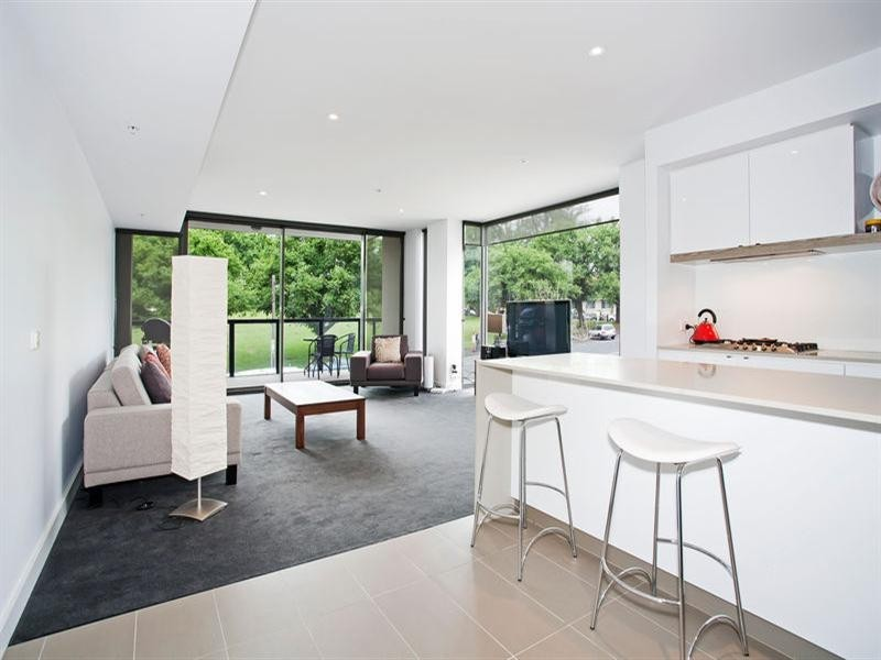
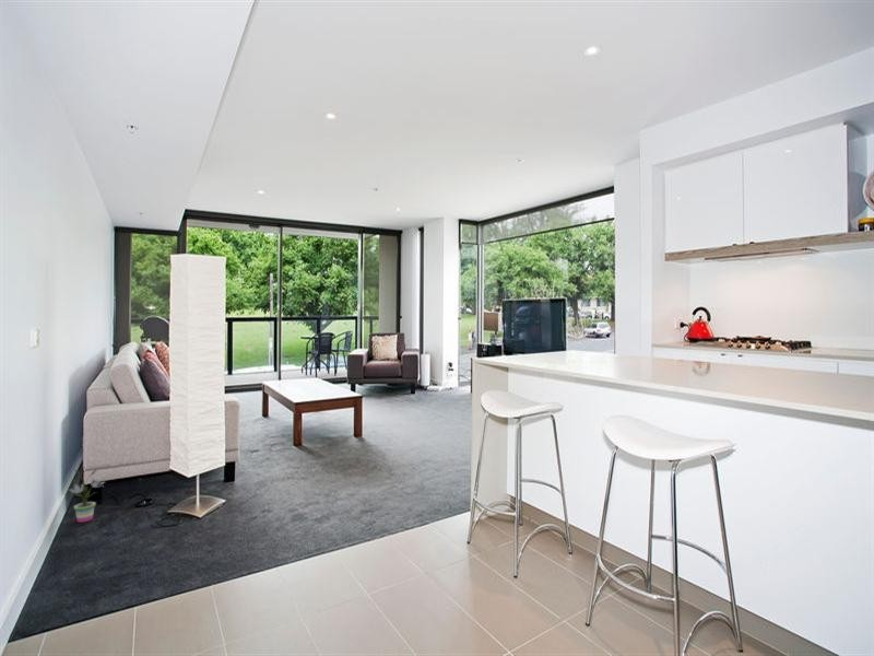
+ potted plant (86, 492)
